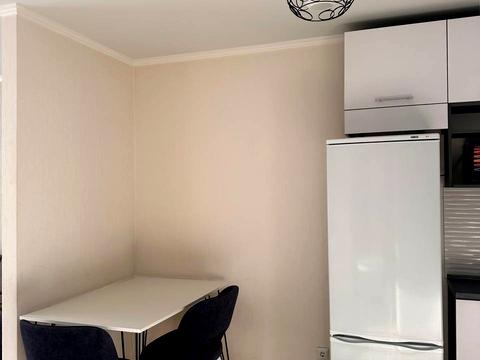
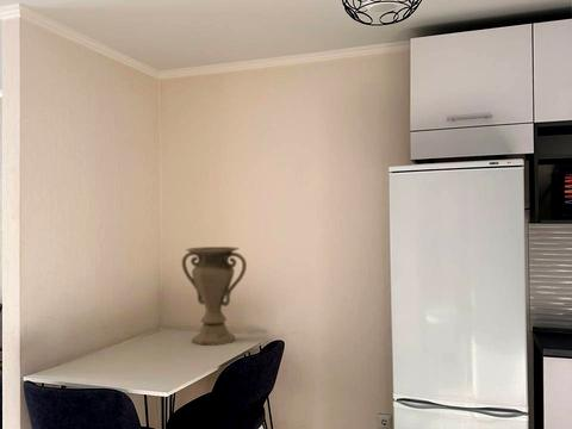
+ vase (213, 293)
